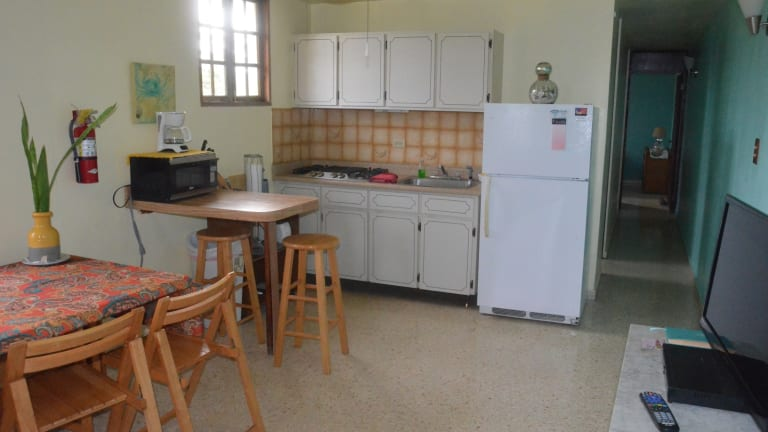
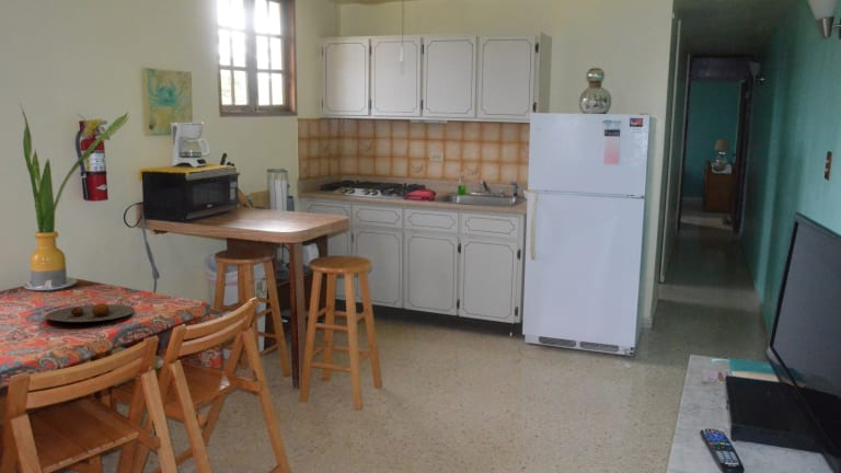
+ plate (91, 309)
